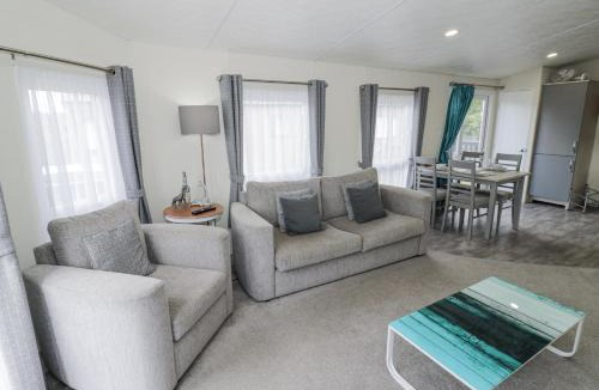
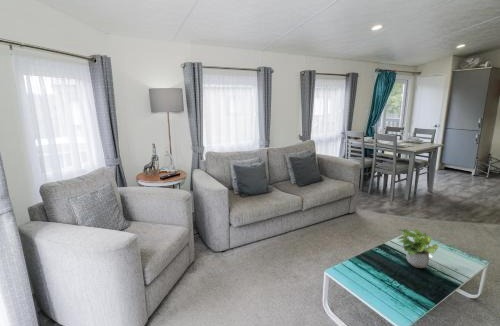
+ potted plant (415, 247)
